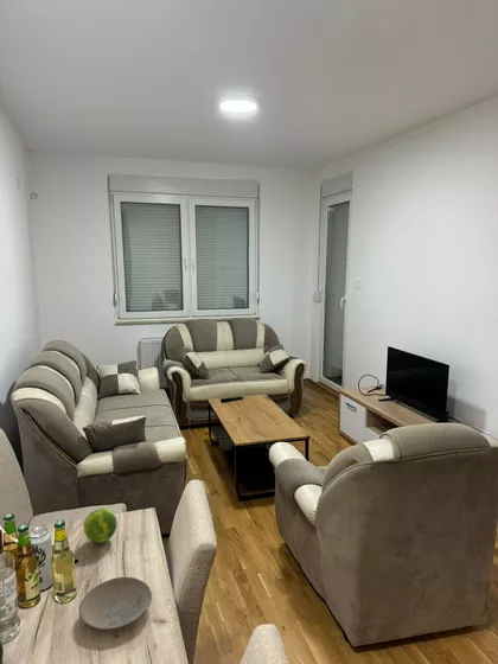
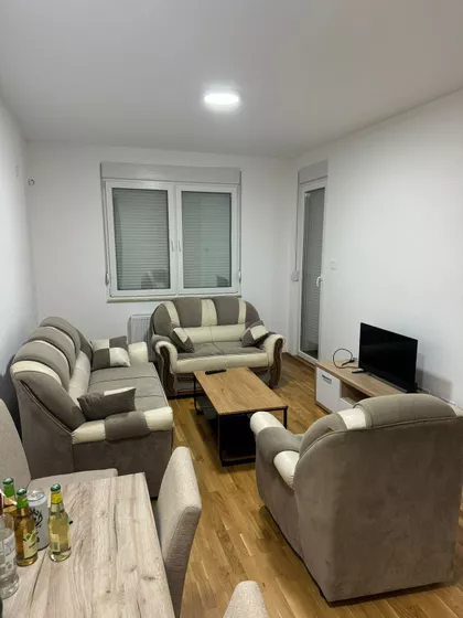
- plate (116, 605)
- fruit (100, 525)
